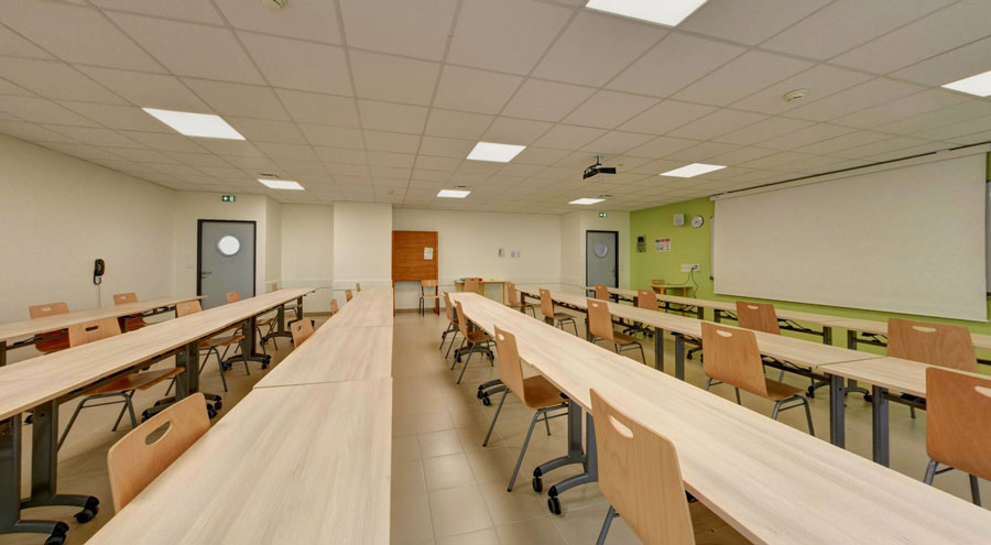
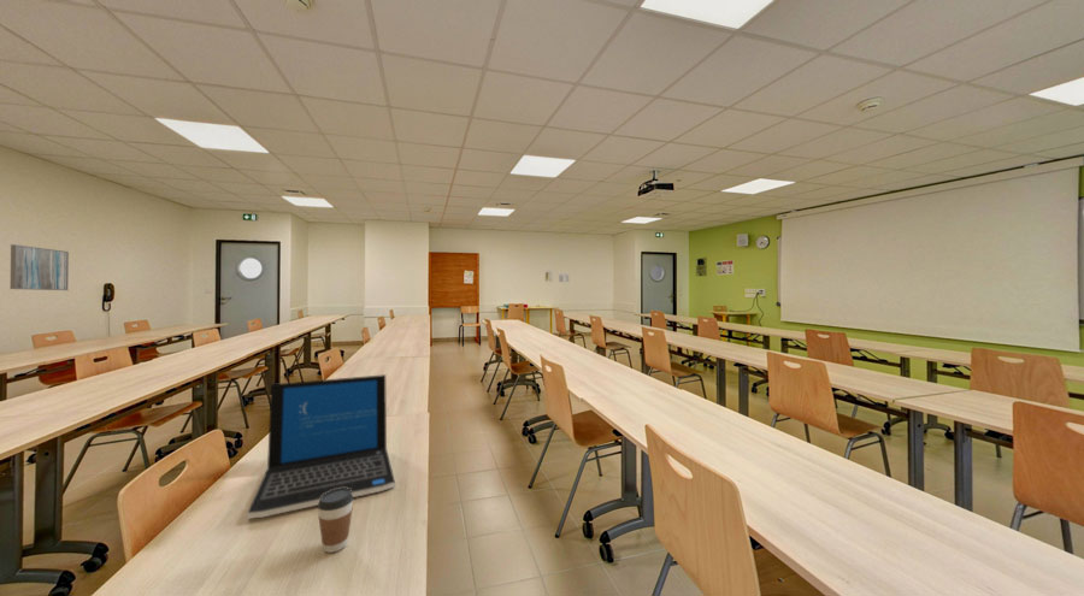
+ laptop (329, 432)
+ wall art (41, 269)
+ coffee cup (335, 520)
